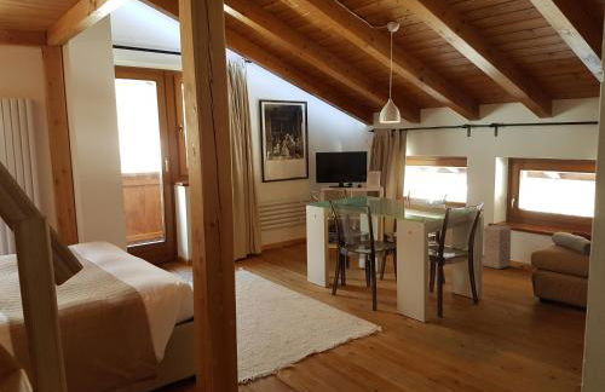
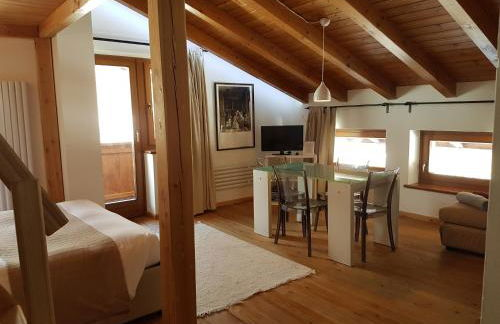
- wooden block (496, 246)
